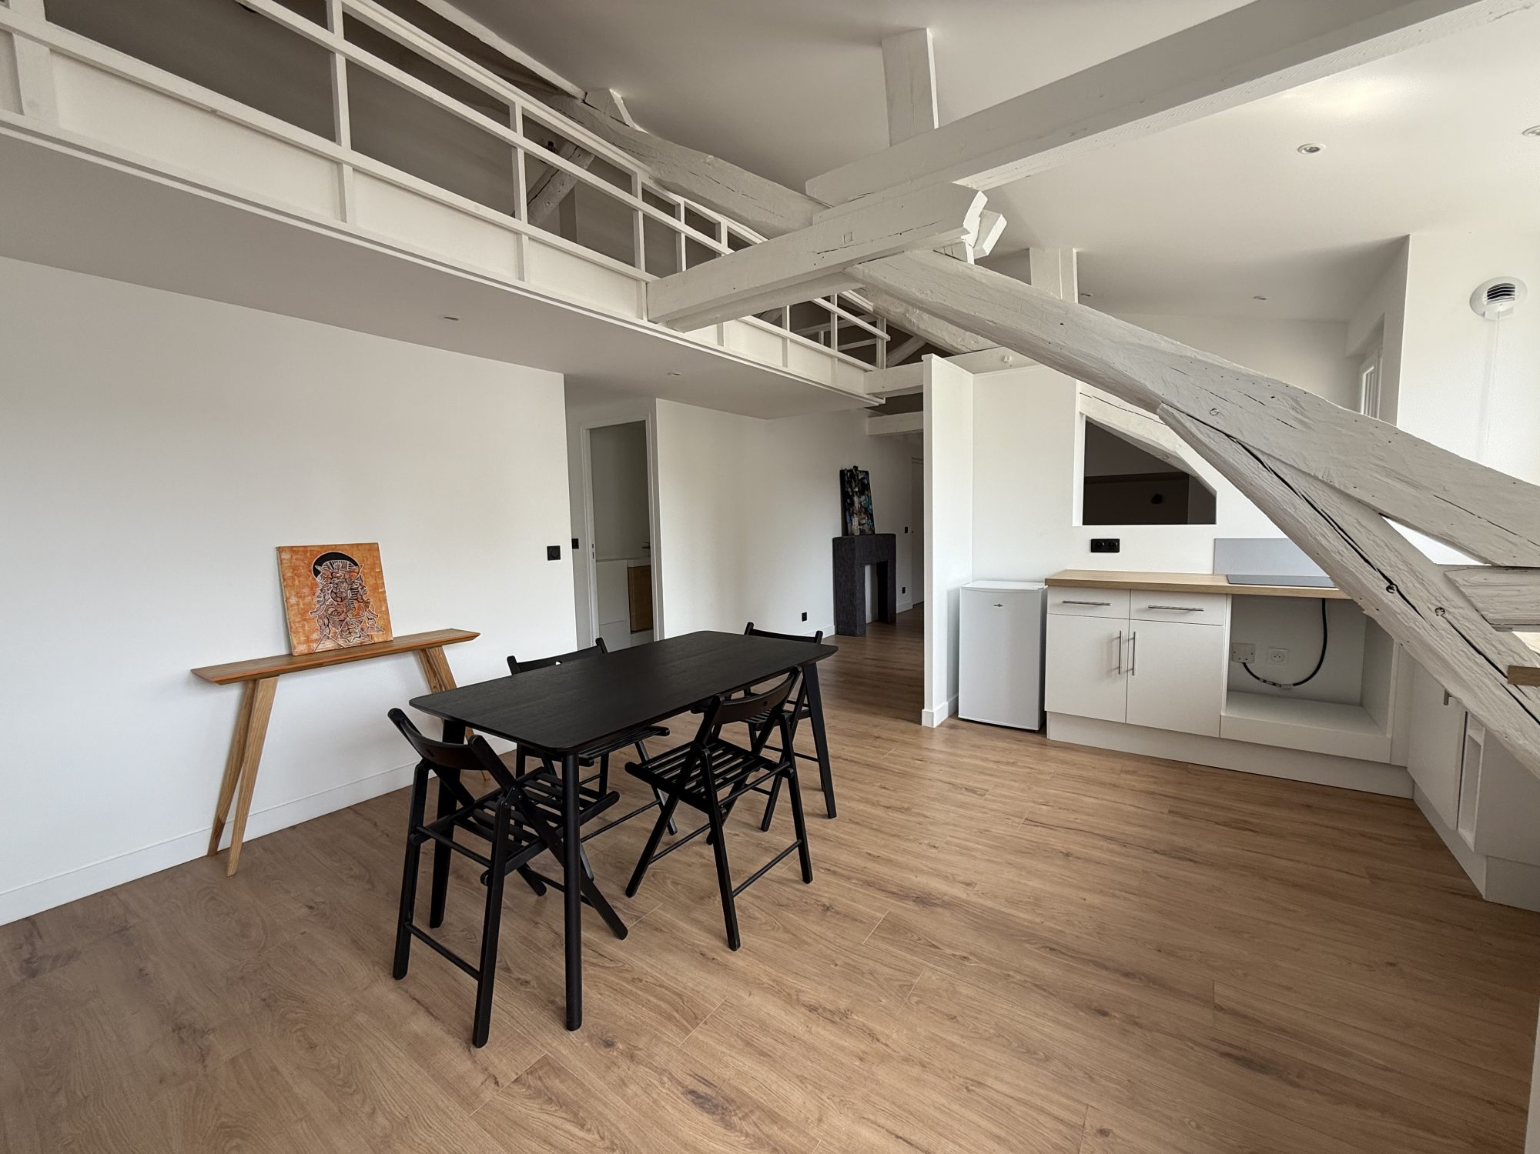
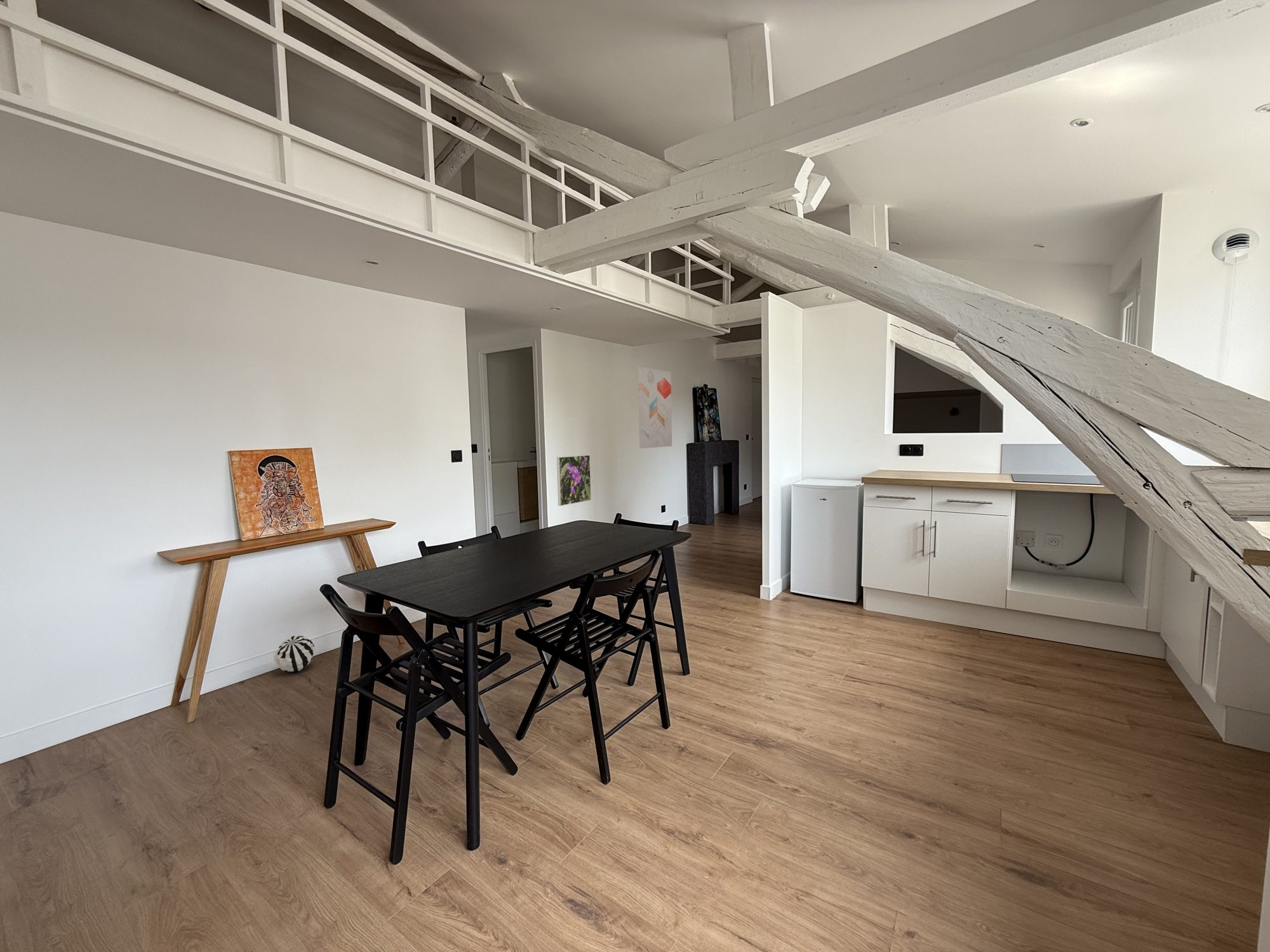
+ decorative ball (294, 653)
+ wall art (655, 408)
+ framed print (574, 479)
